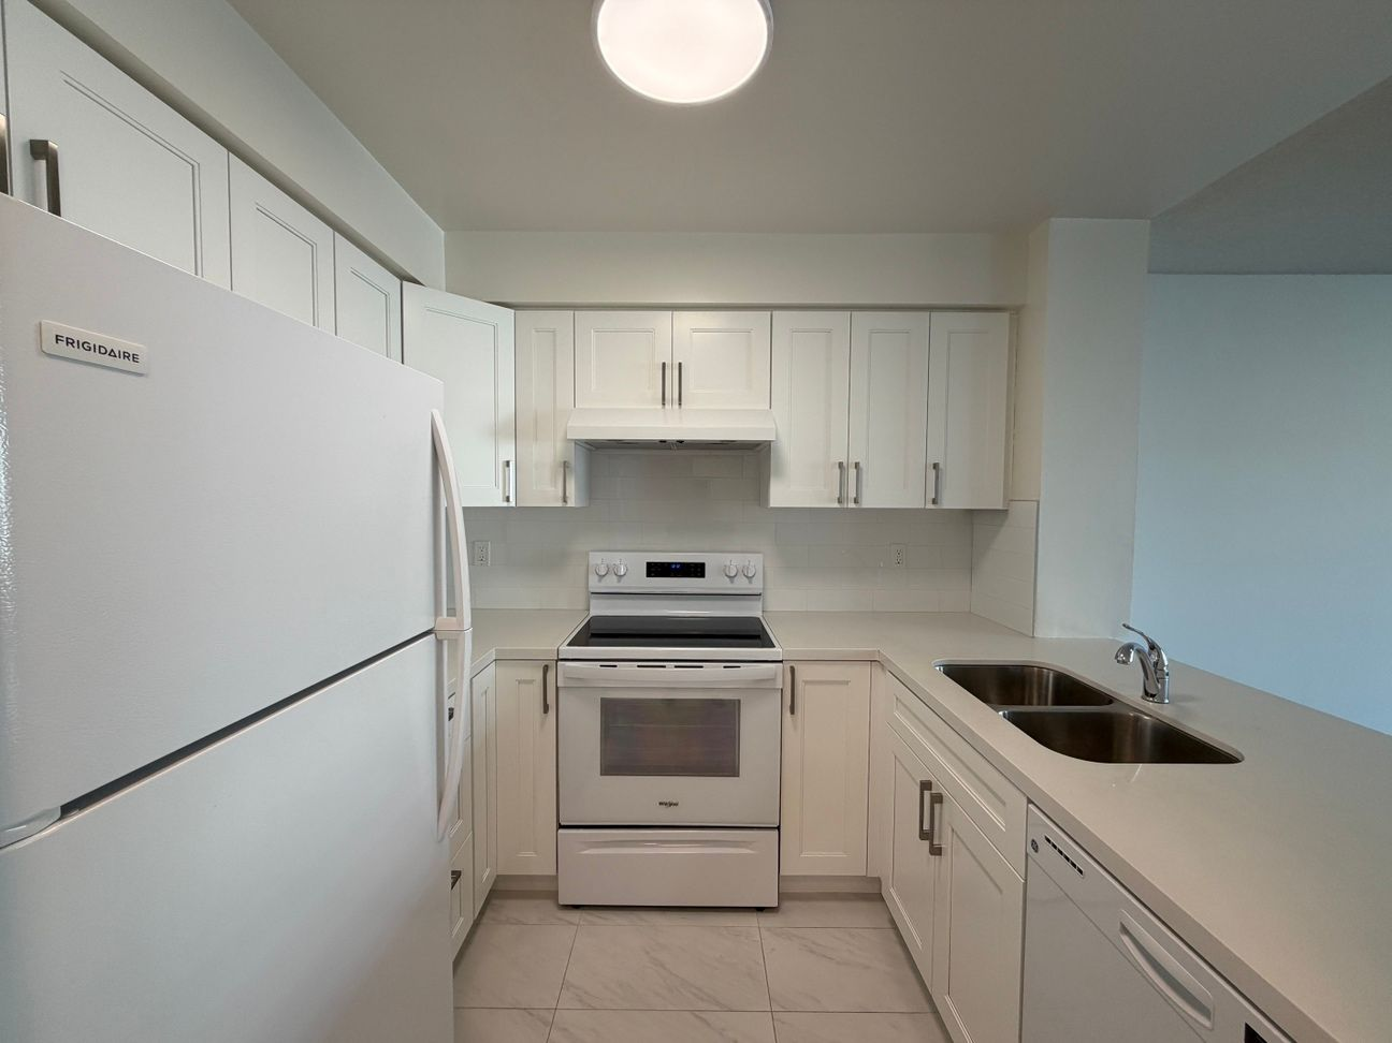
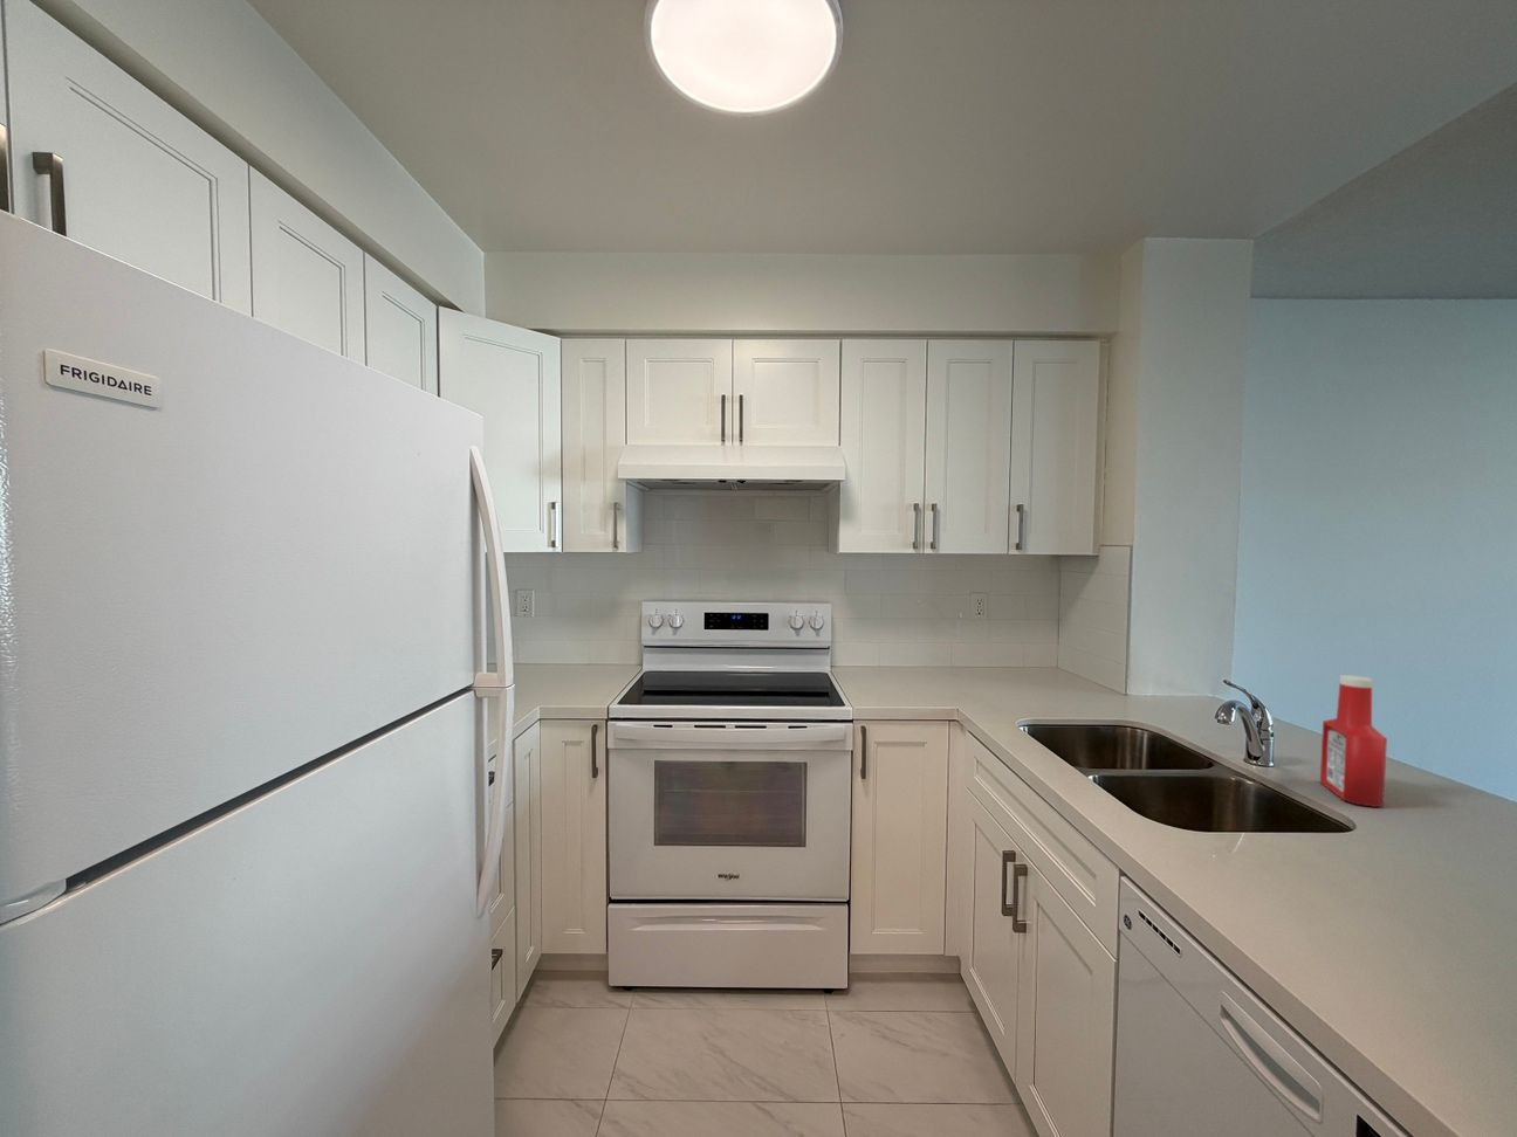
+ soap bottle (1353, 735)
